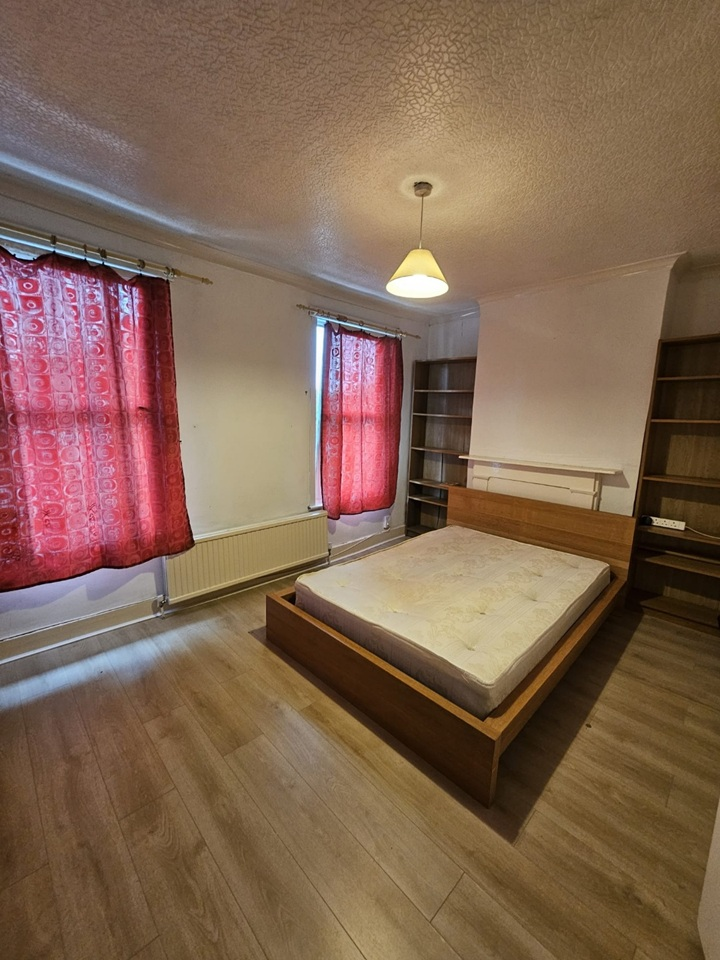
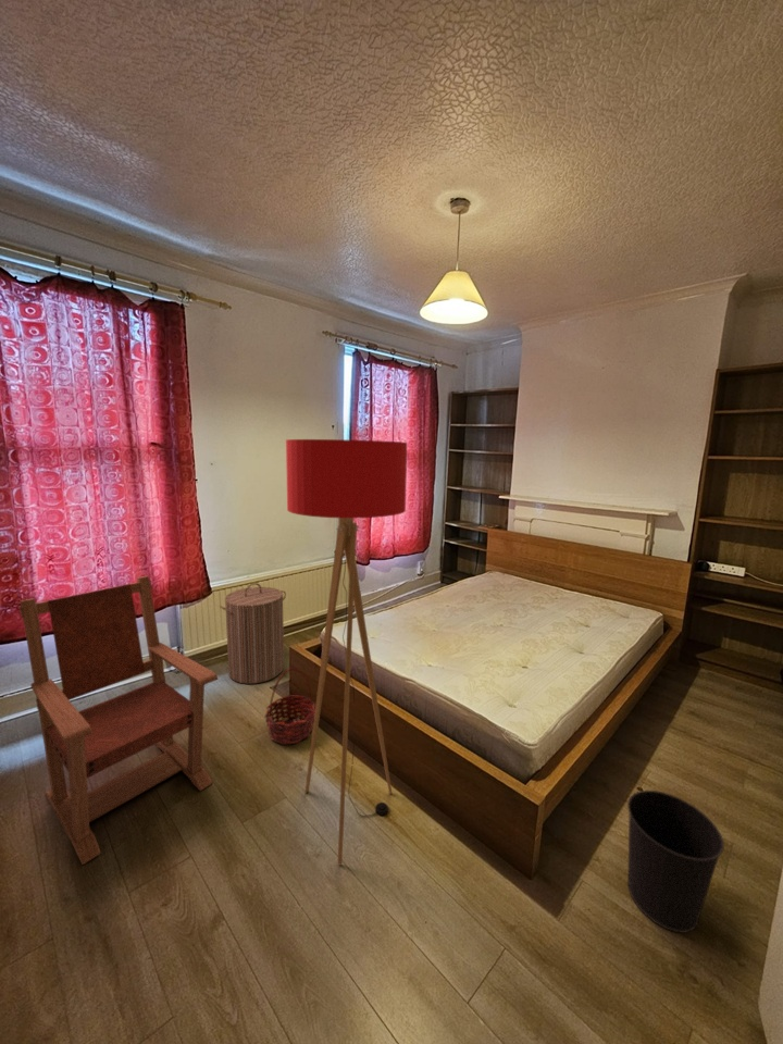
+ wastebasket (667, 860)
+ floor lamp (347, 642)
+ armchair (120, 700)
+ laundry hamper (256, 626)
+ basket (290, 700)
